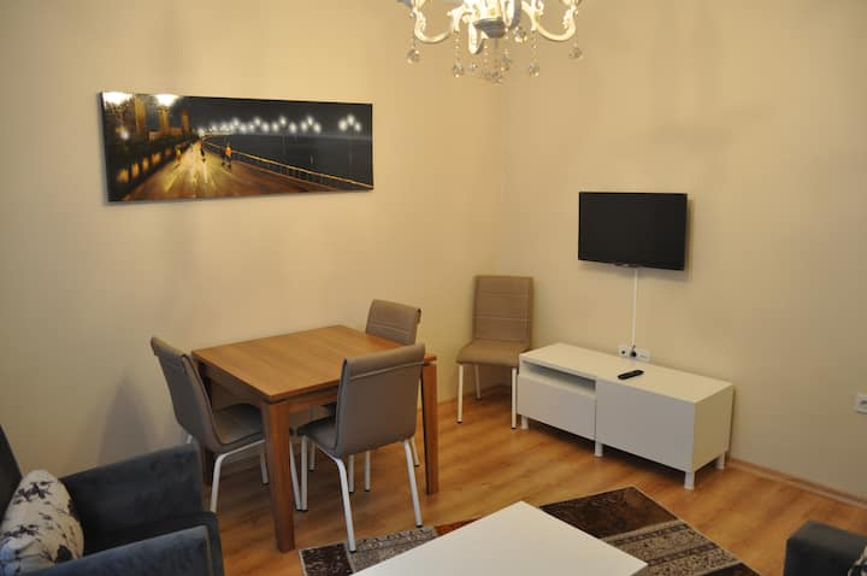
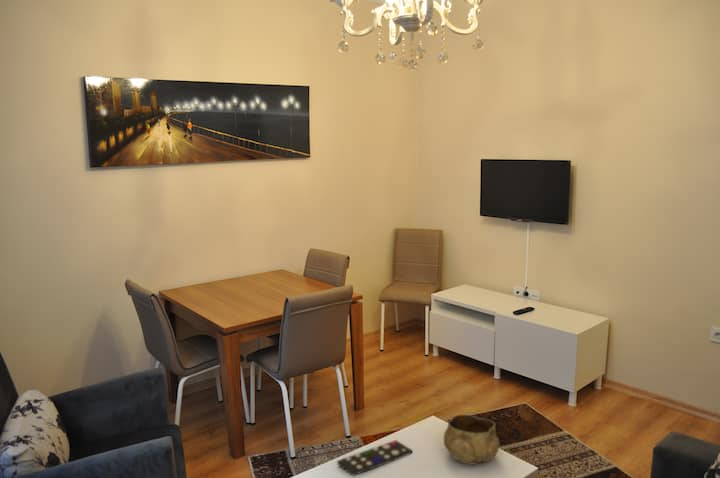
+ decorative bowl (470, 441)
+ remote control (375, 456)
